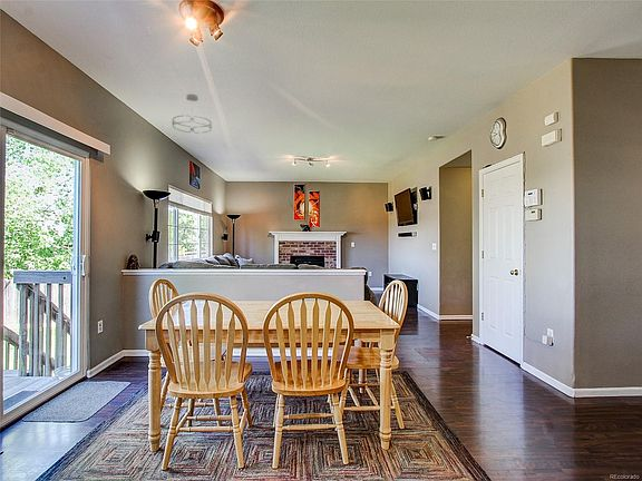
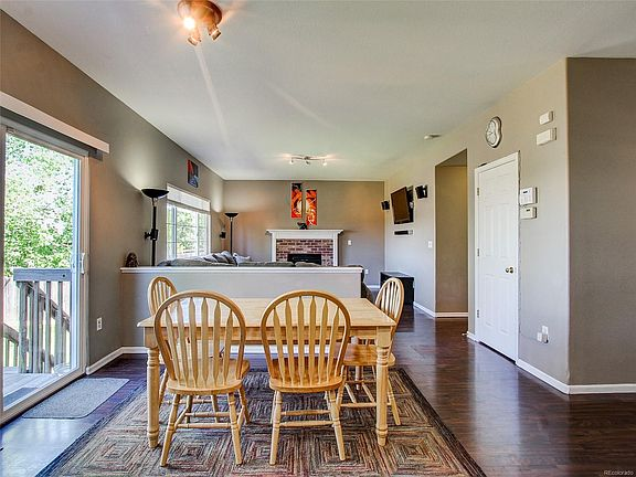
- ceiling light fixture (192, 111)
